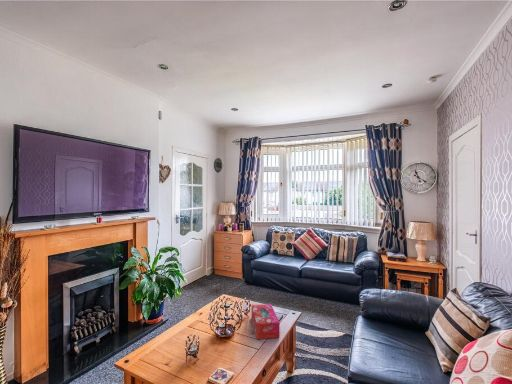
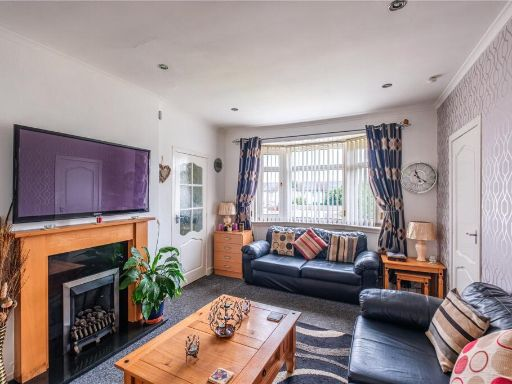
- tissue box (264, 320)
